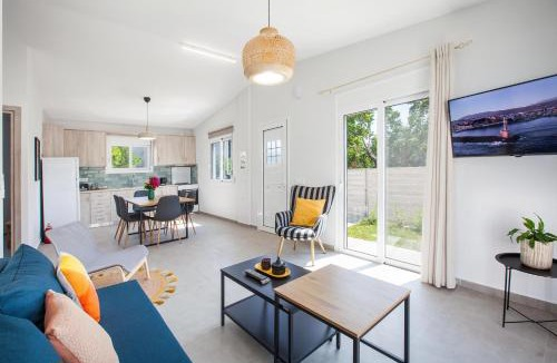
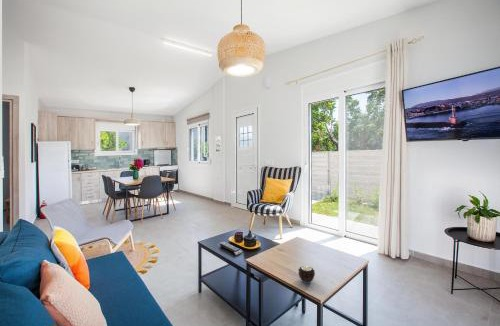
+ candle (306, 273)
